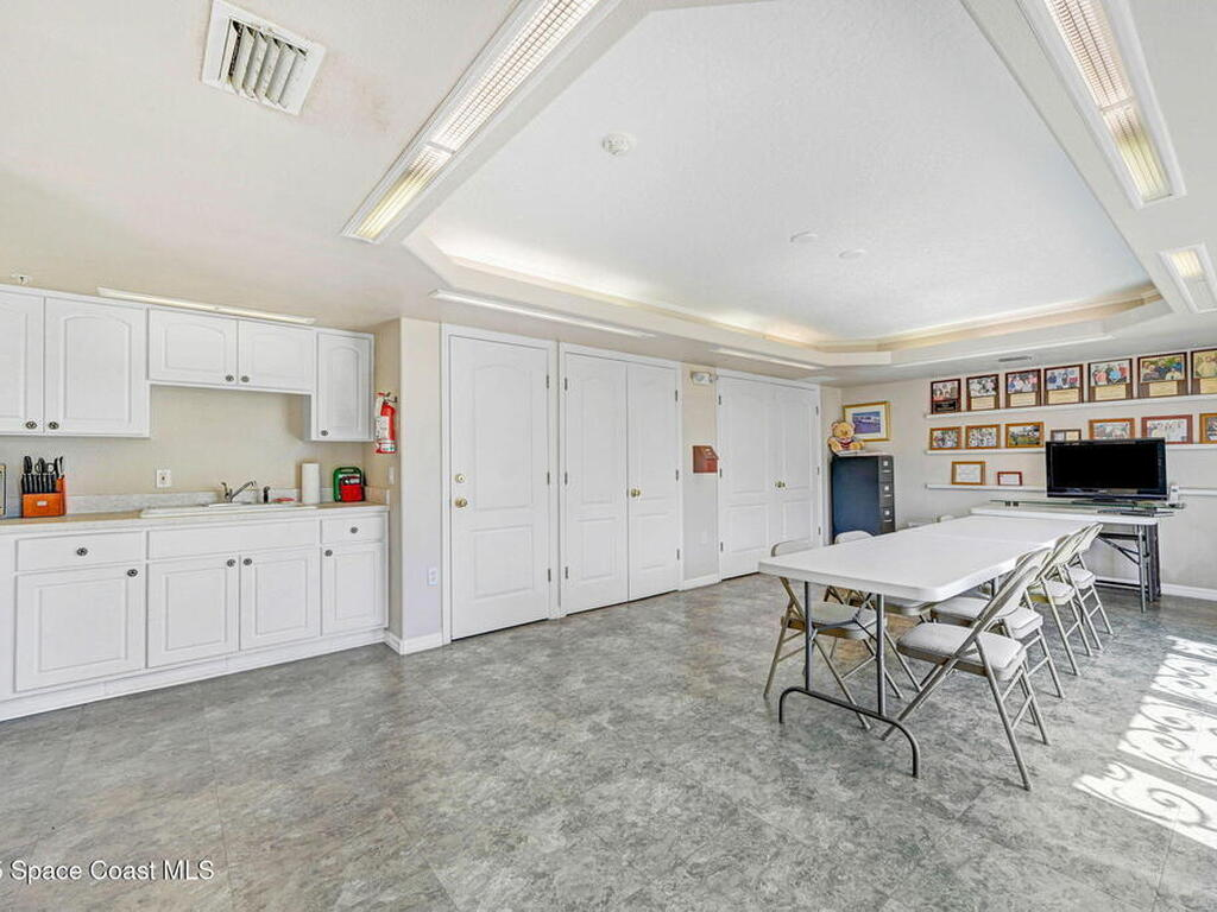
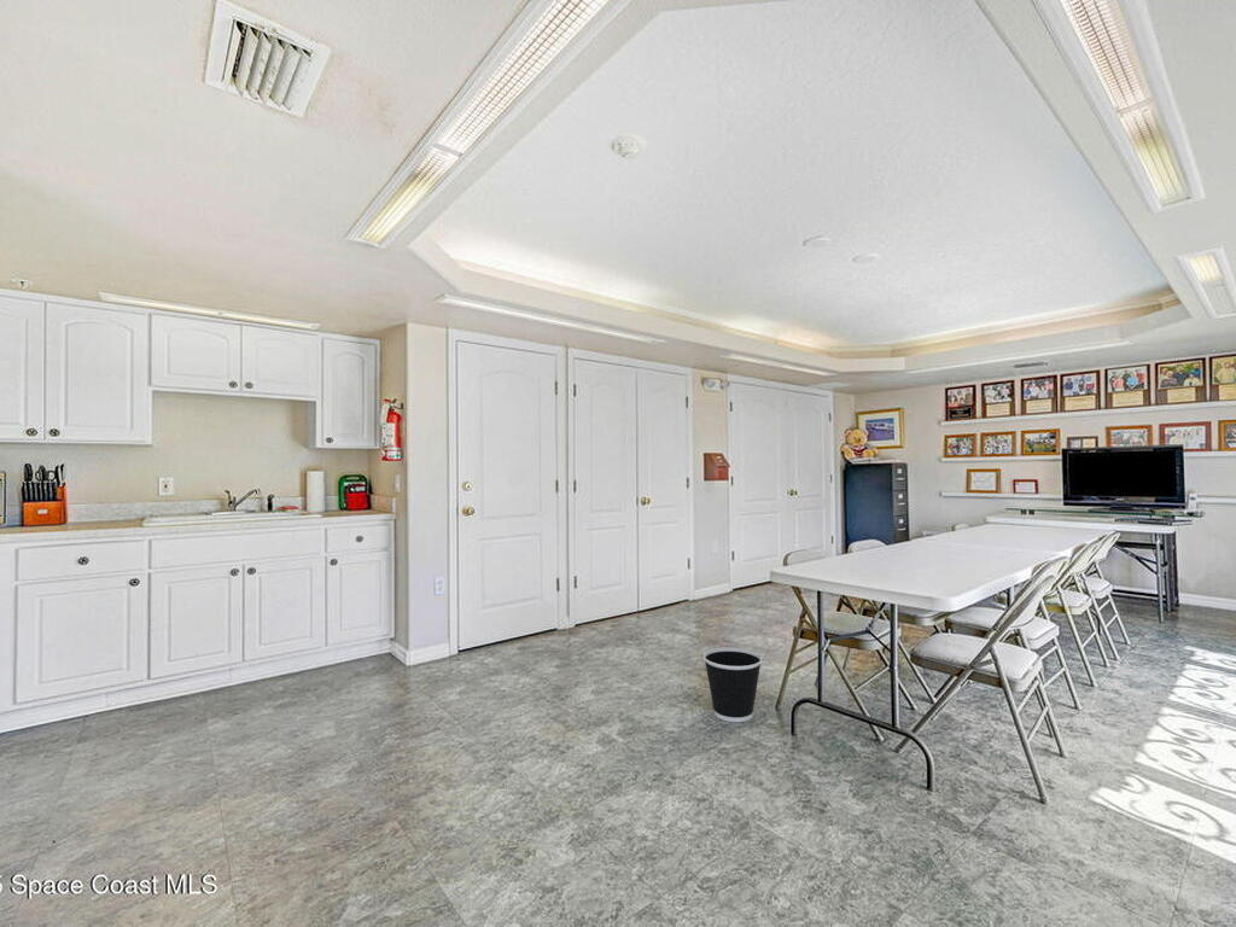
+ wastebasket (733, 684)
